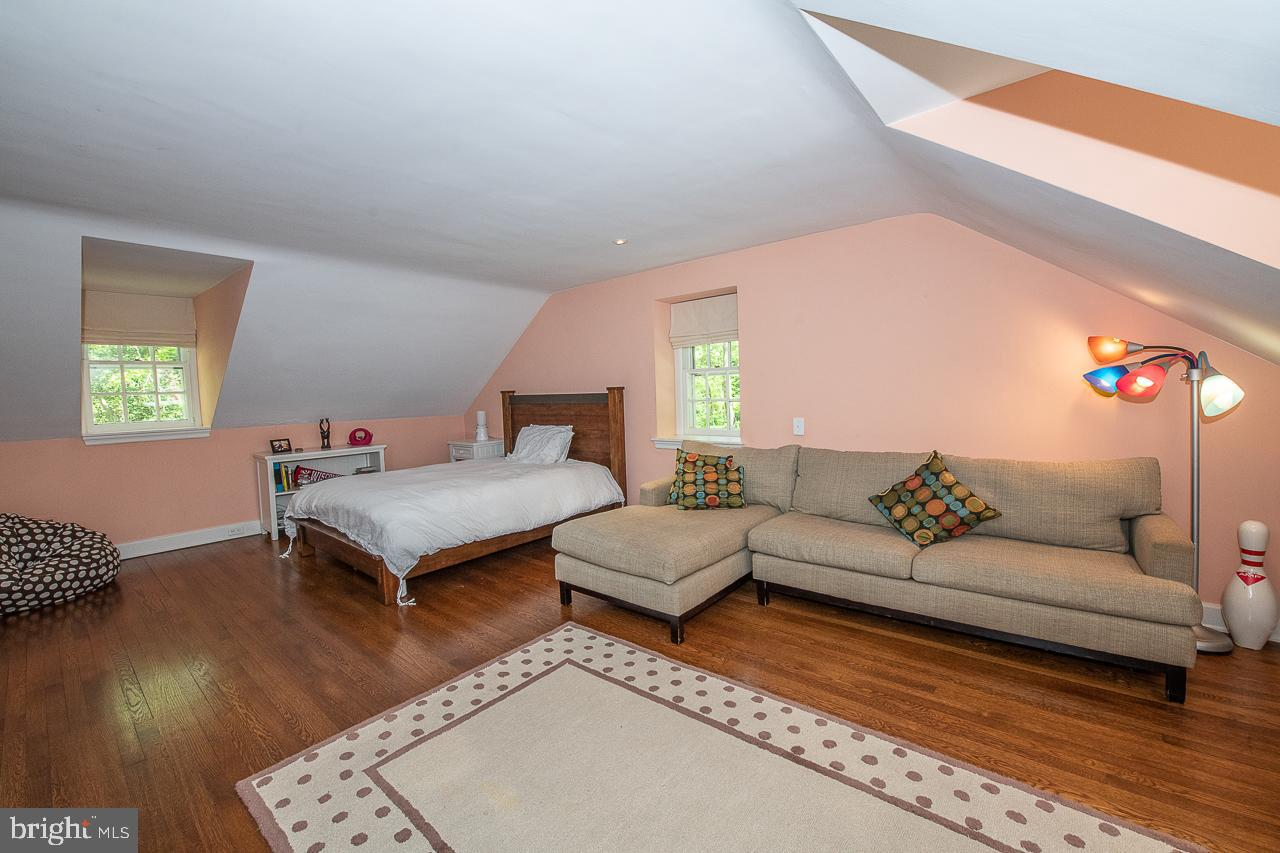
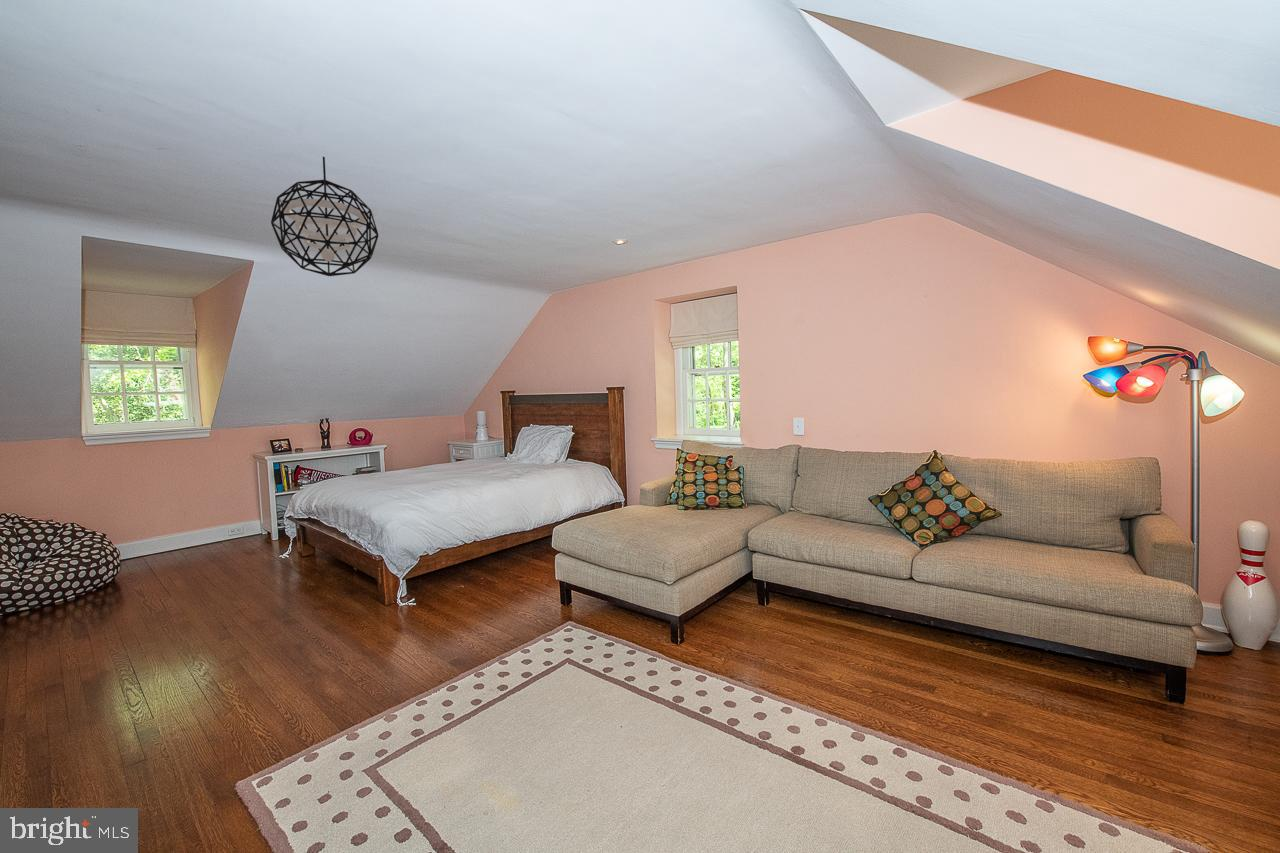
+ pendant light (326, 216)
